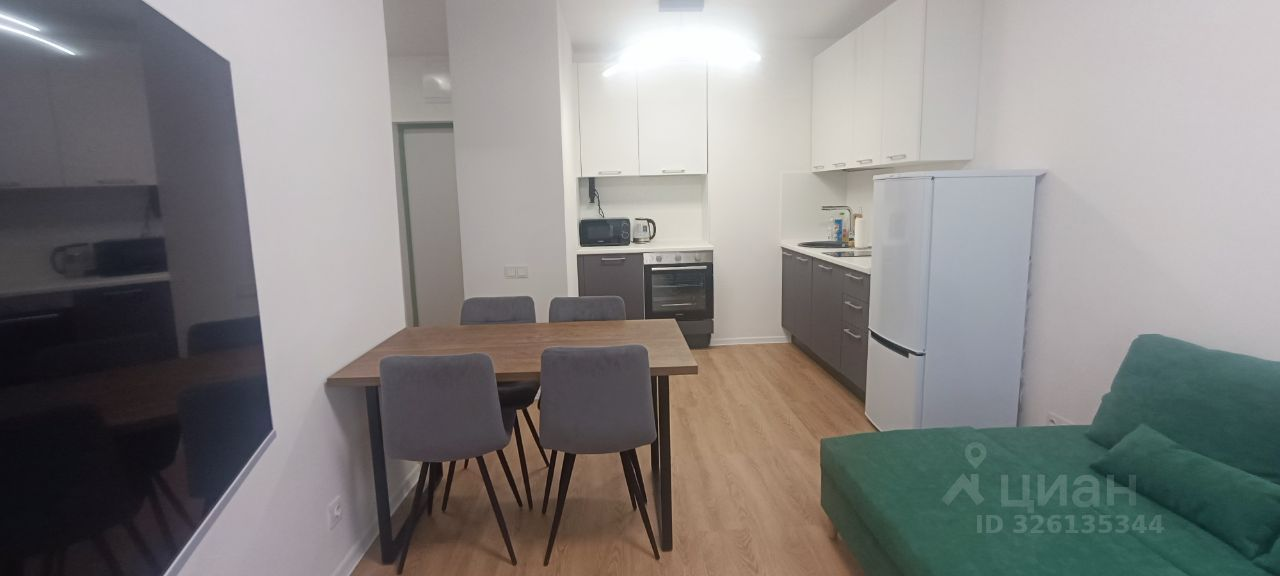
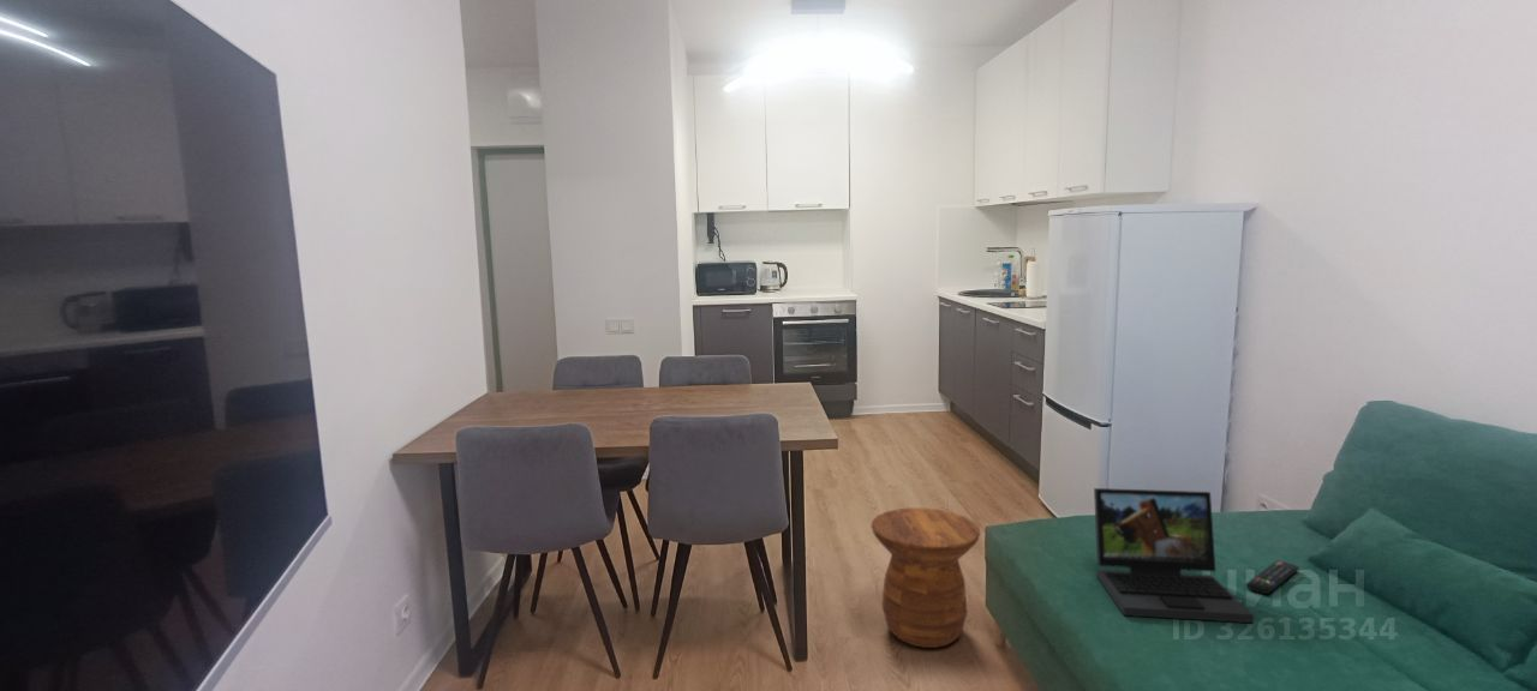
+ side table (923, 578)
+ laptop (1167, 548)
+ remote control (1273, 577)
